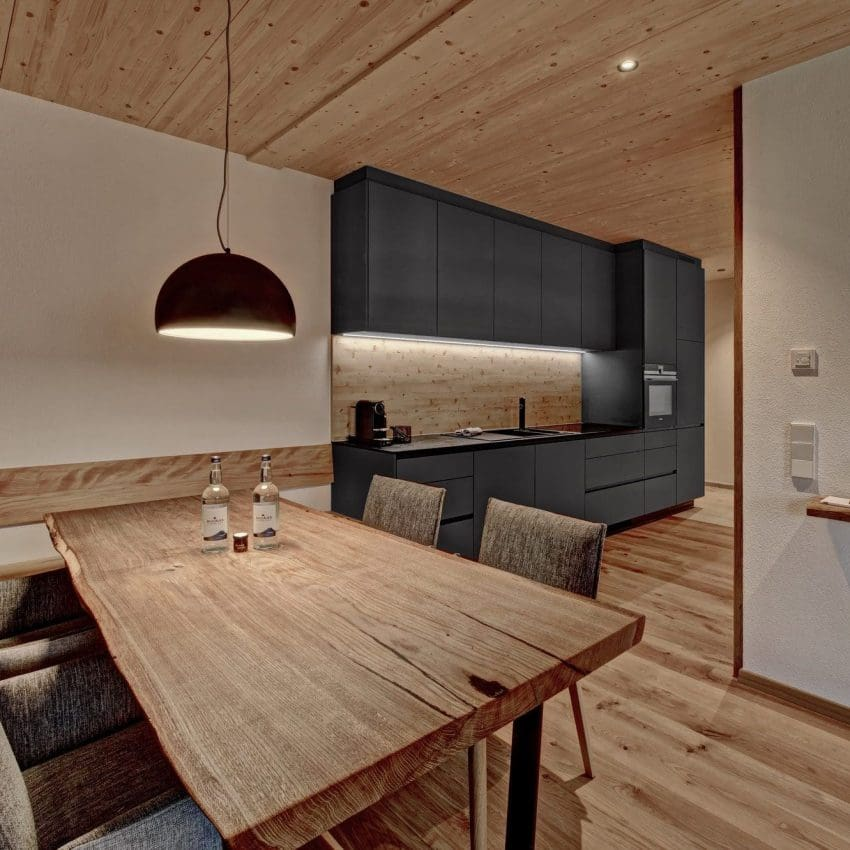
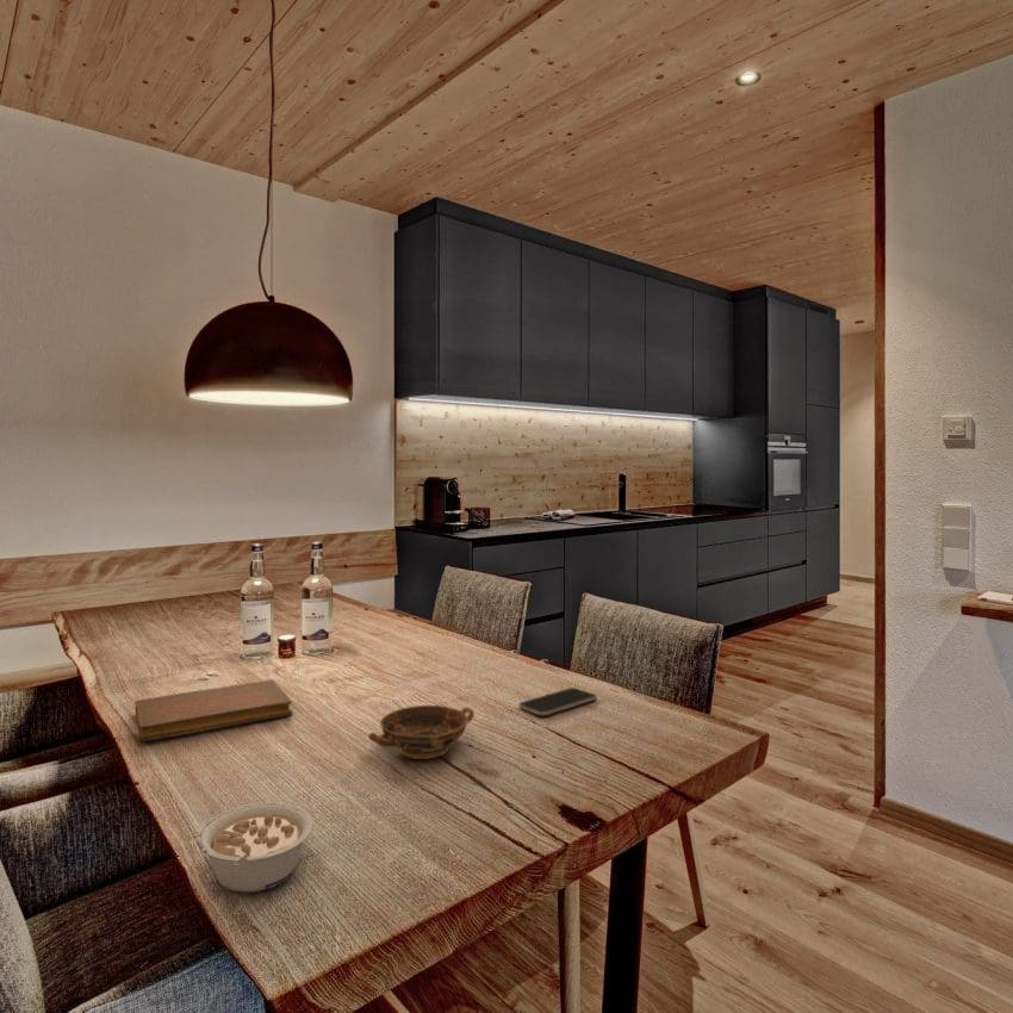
+ smartphone (558, 701)
+ notebook (213, 707)
+ bowl (424, 734)
+ legume (259, 846)
